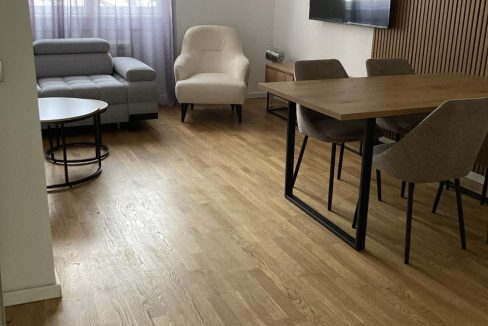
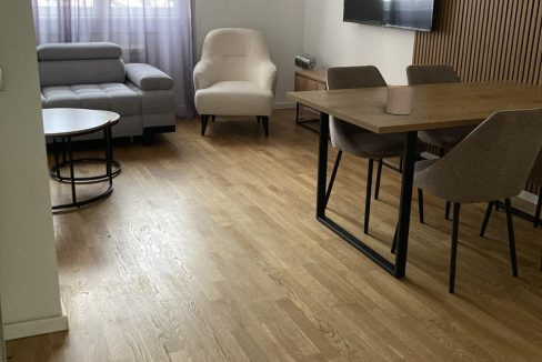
+ cup (399, 100)
